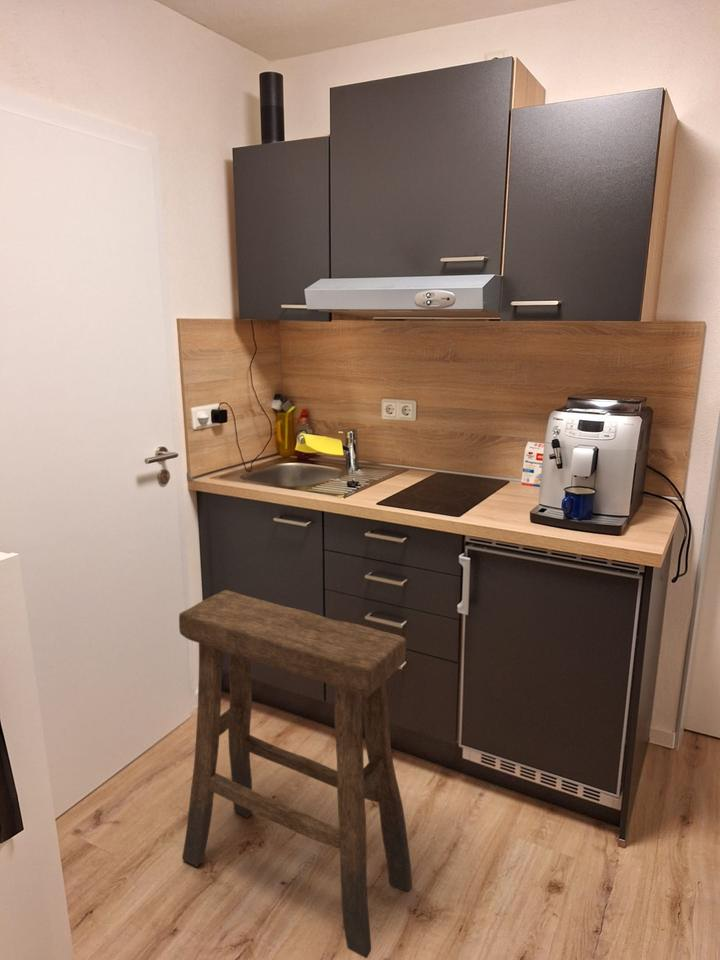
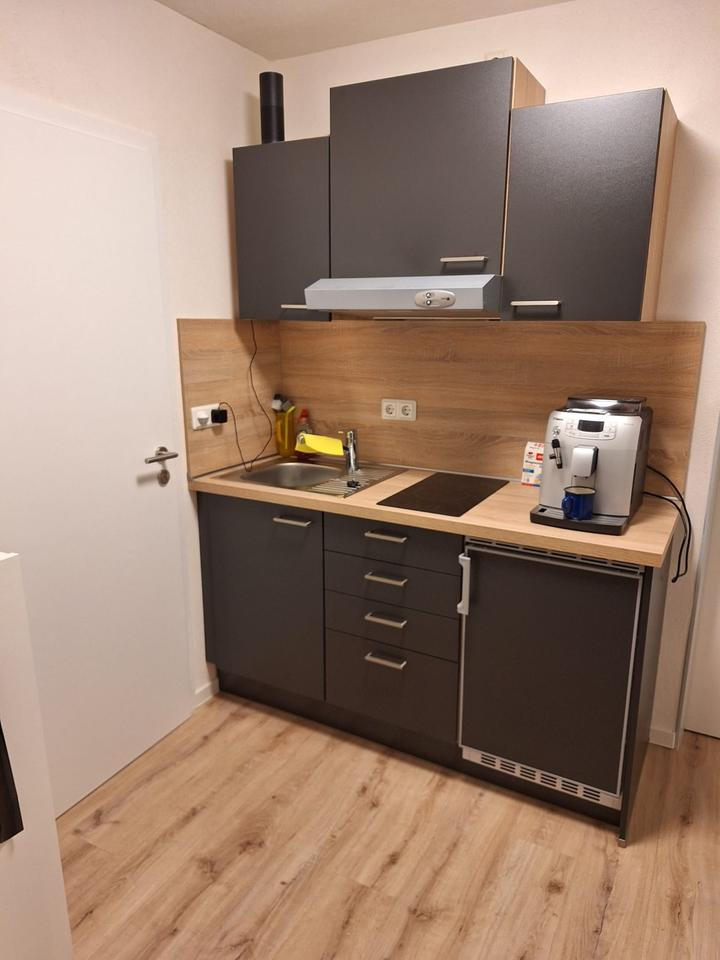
- stool (292, 754)
